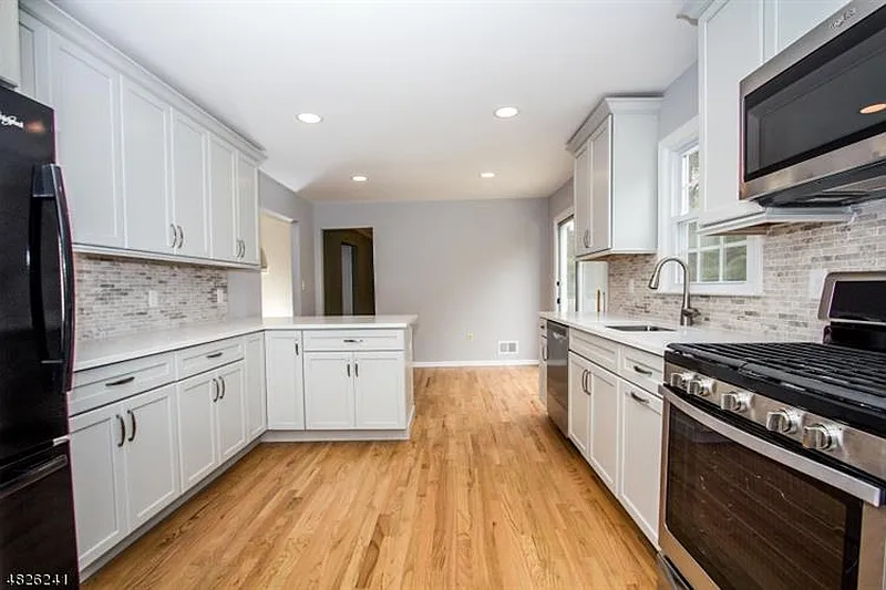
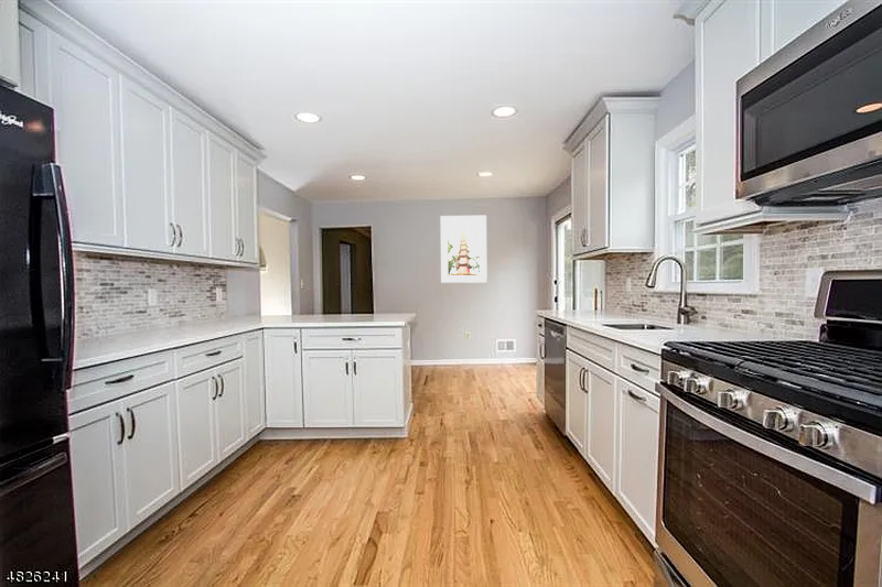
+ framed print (463, 249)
